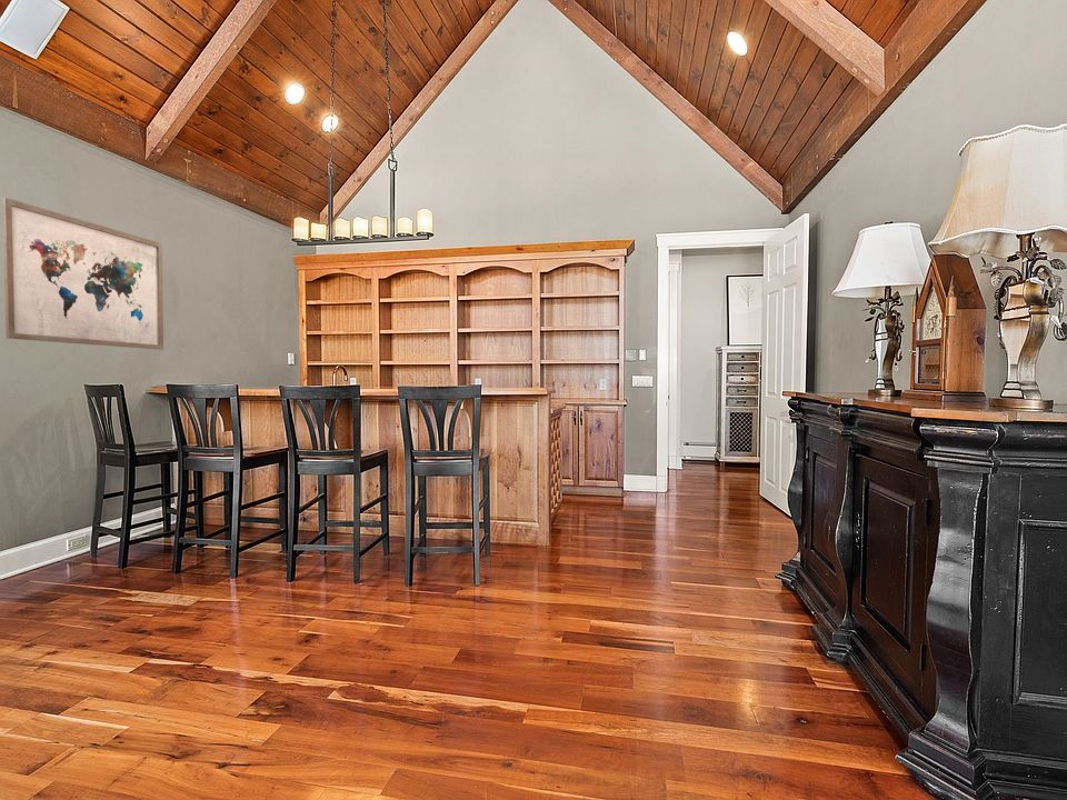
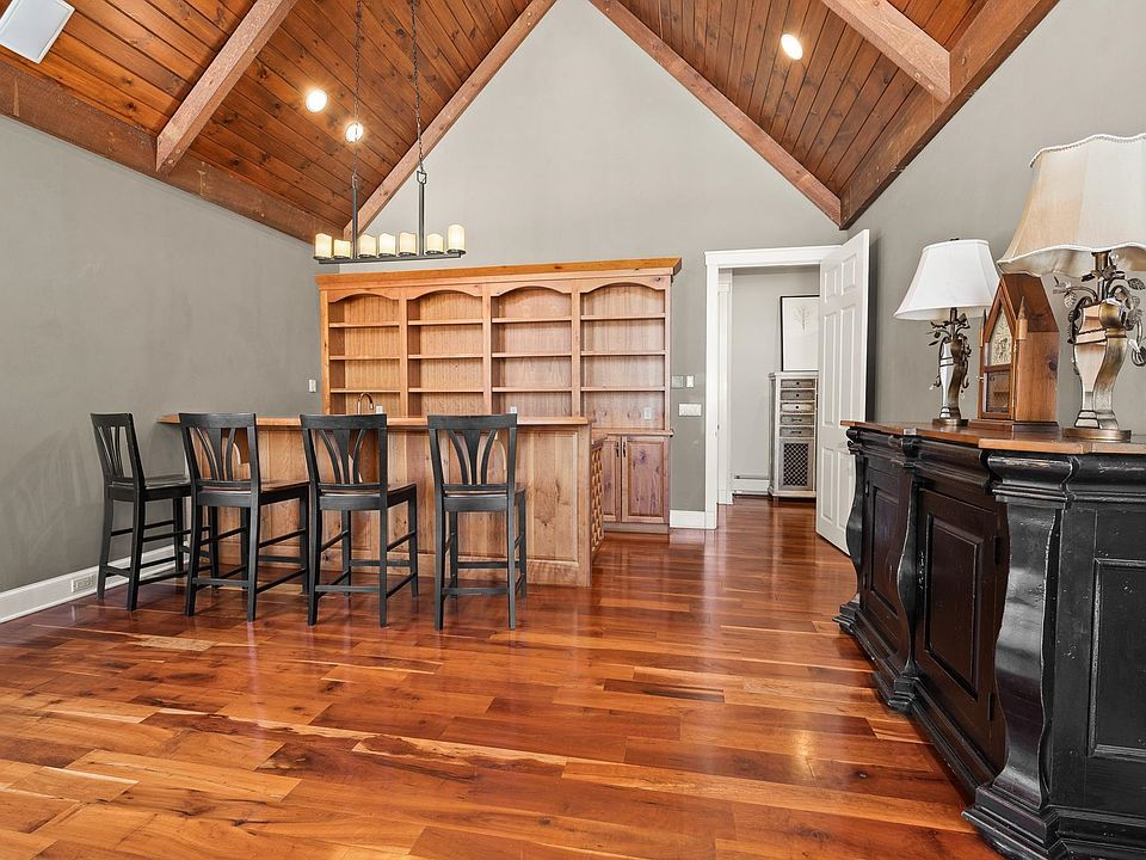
- wall art (94, 284)
